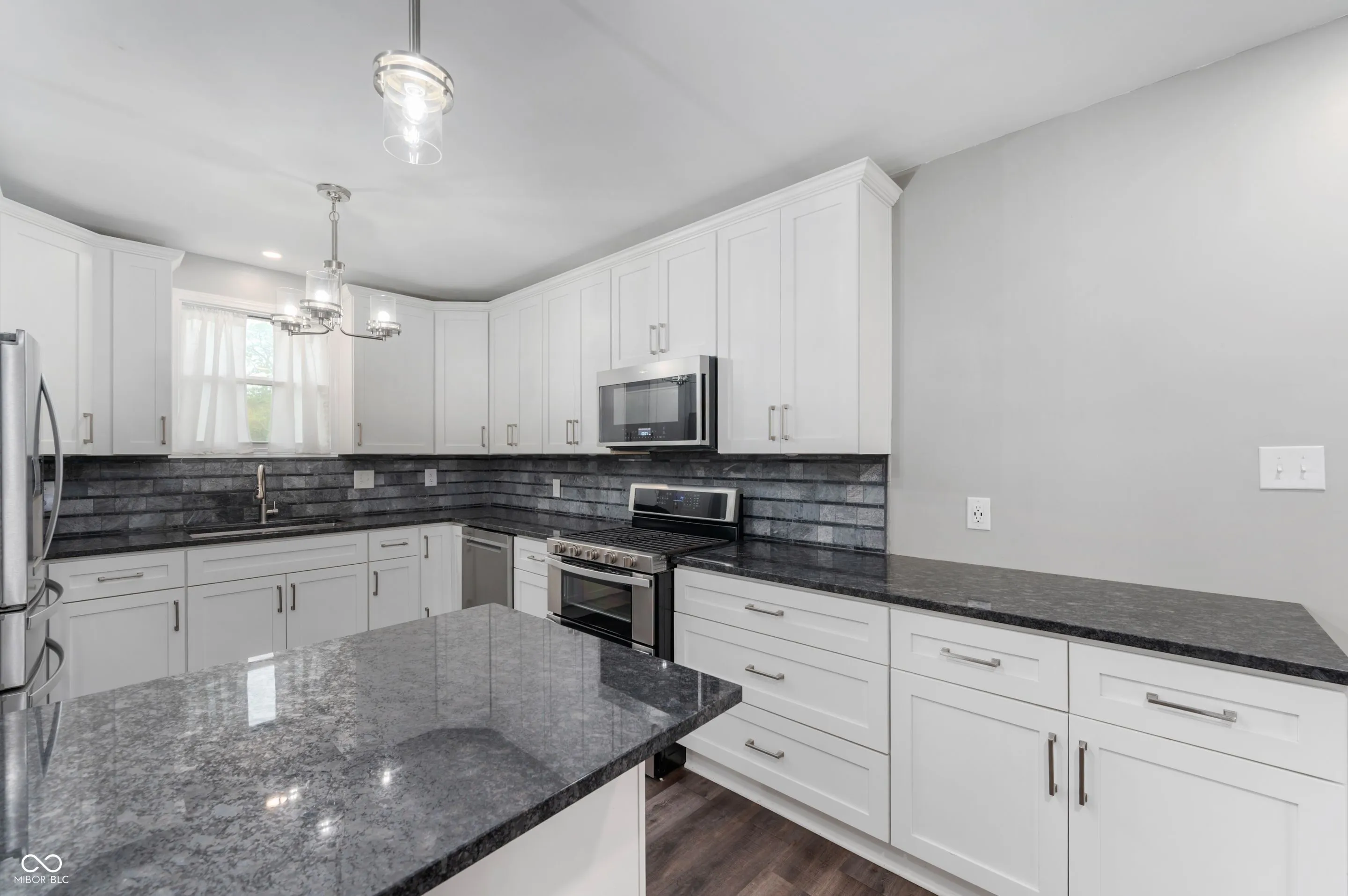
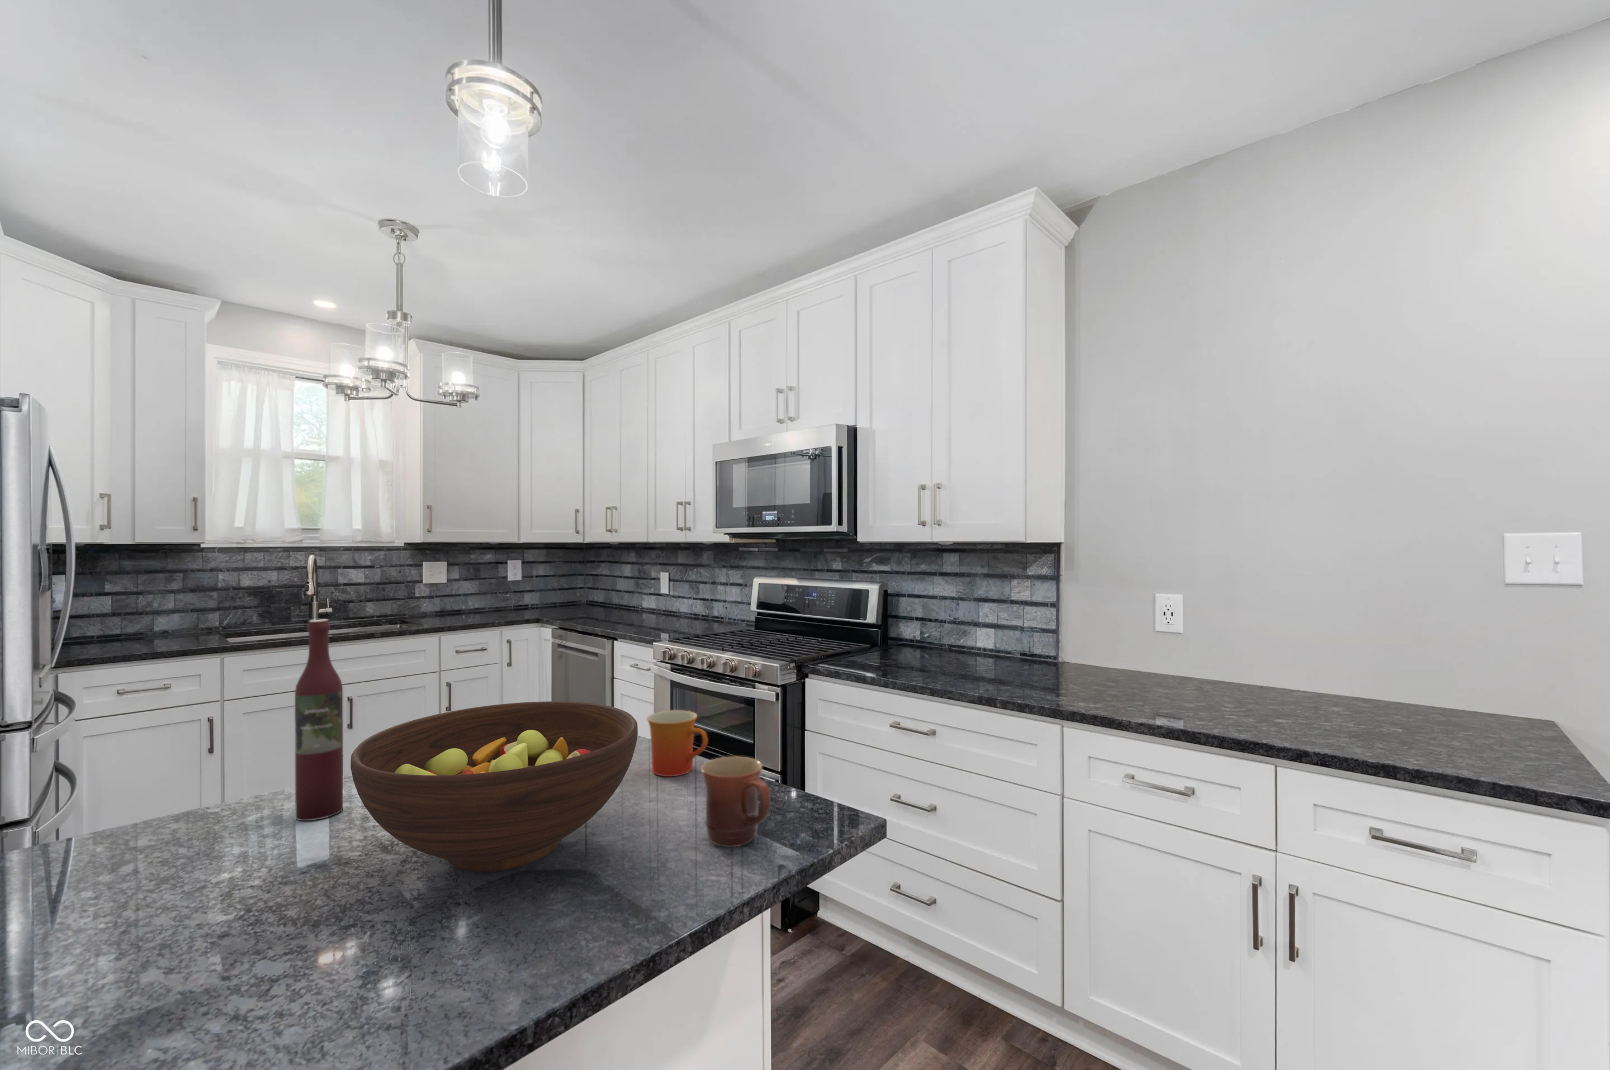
+ mug (678, 743)
+ fruit bowl (505, 792)
+ wine bottle (319, 717)
+ mug (739, 805)
